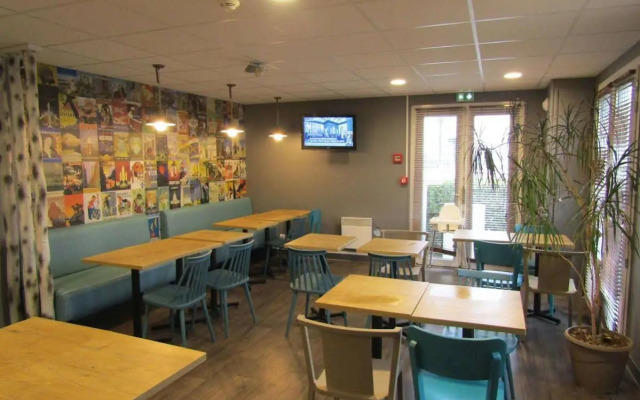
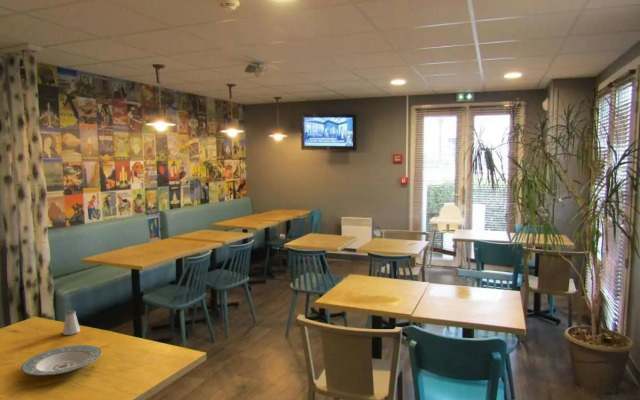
+ saltshaker (70, 321)
+ plate (63, 362)
